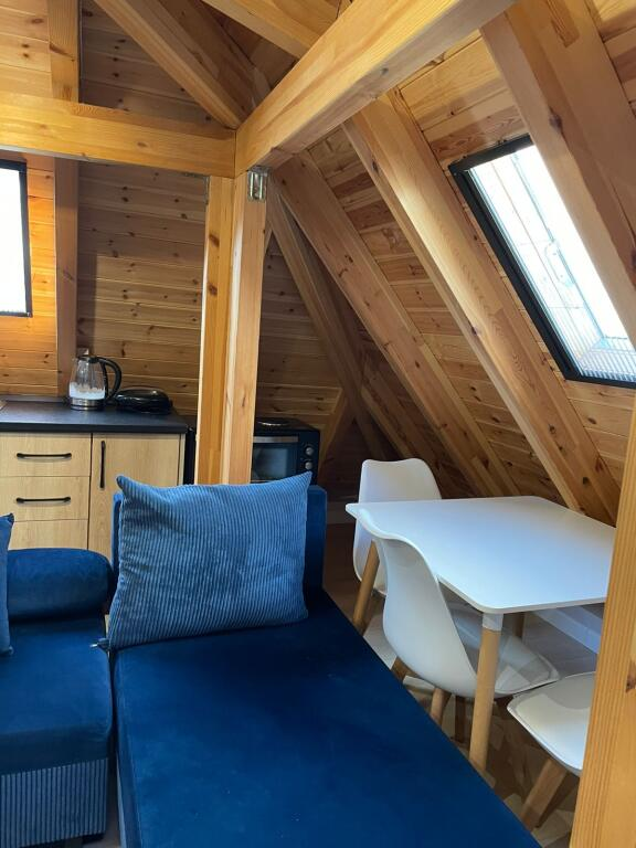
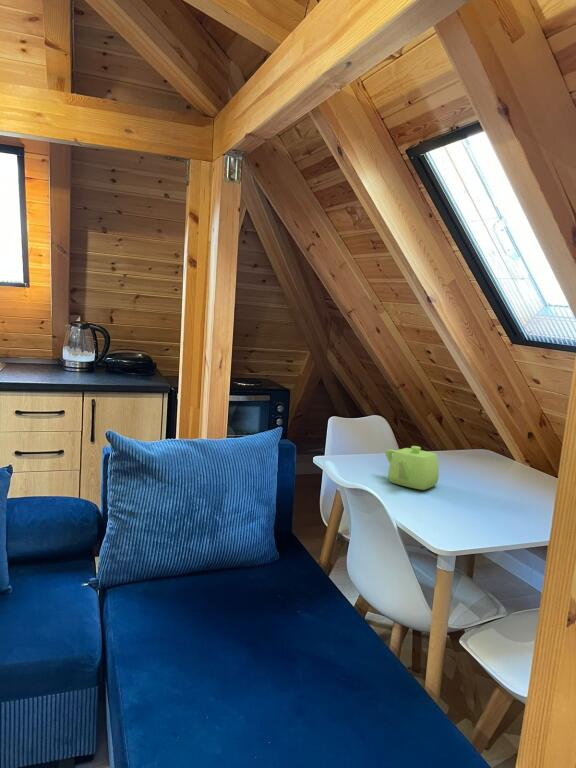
+ teapot (406, 465)
